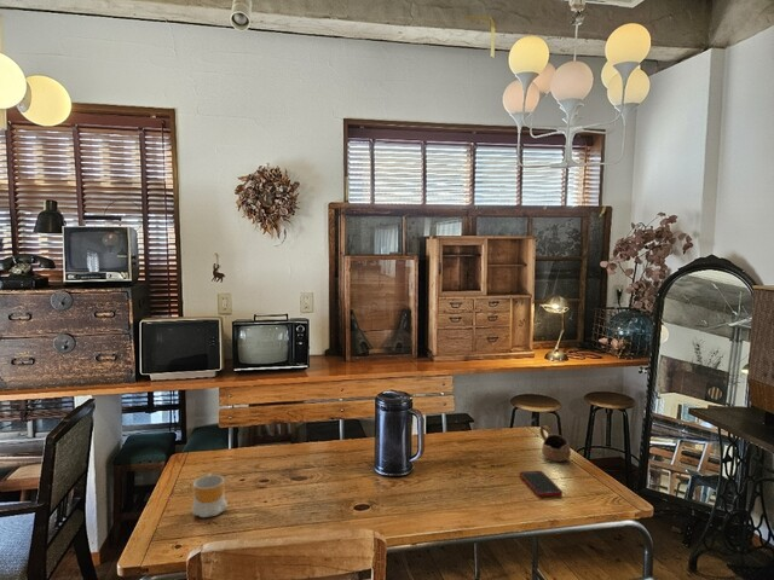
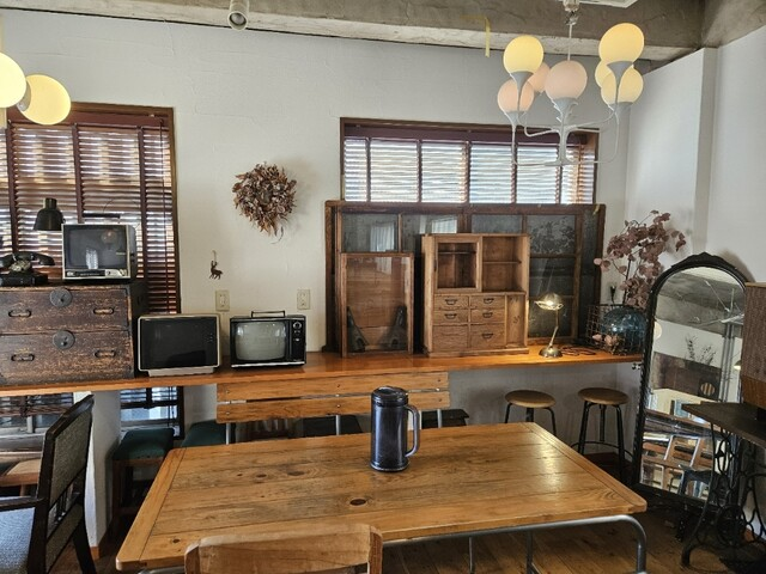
- cup (554, 443)
- cell phone (539, 482)
- mug (209, 493)
